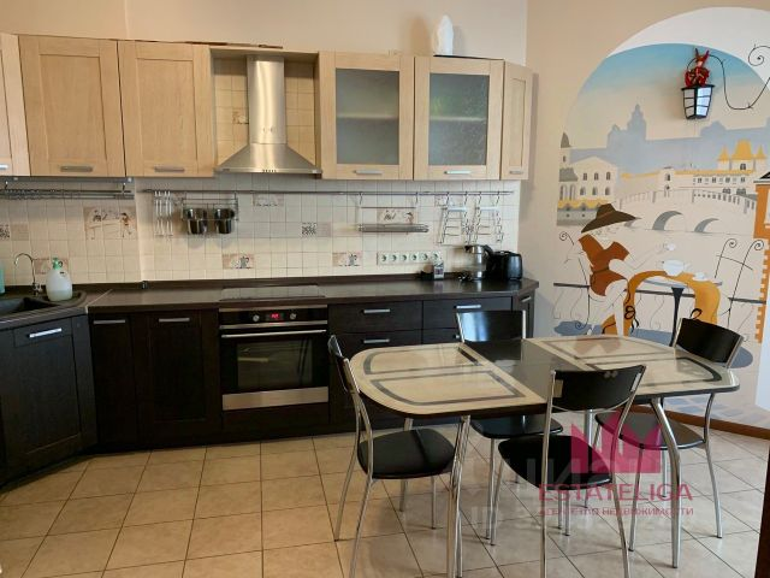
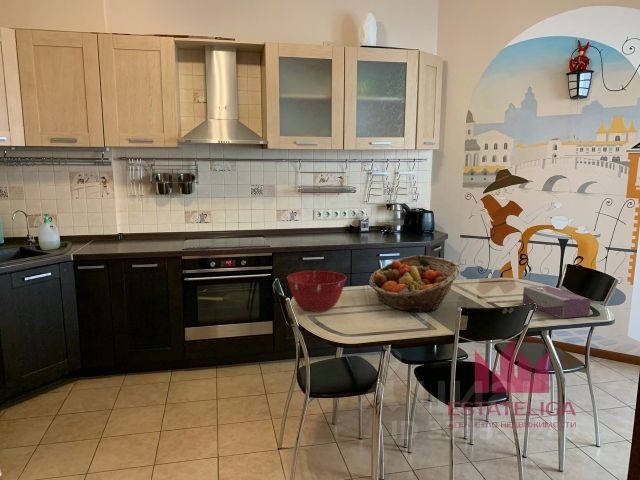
+ mixing bowl (316, 292)
+ fruit basket (413, 281)
+ tissue box (555, 300)
